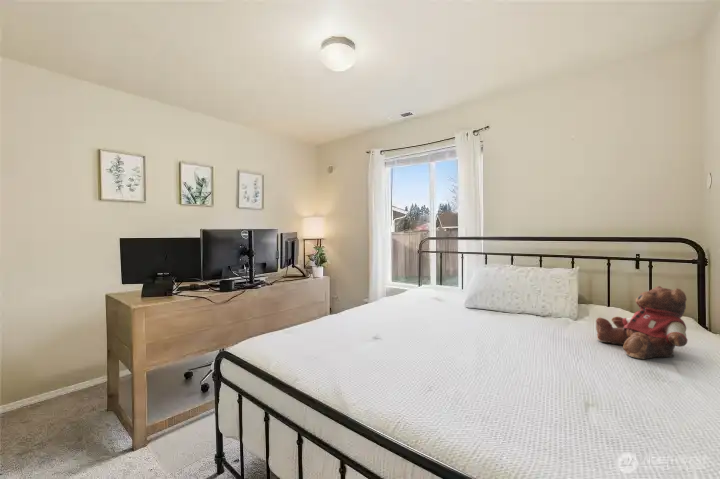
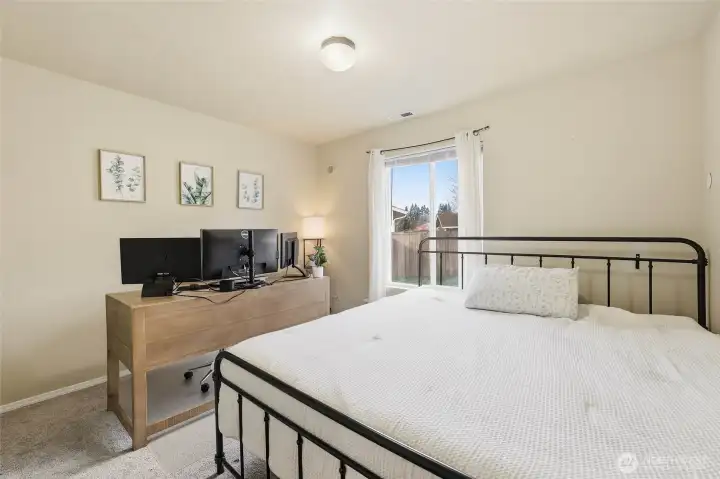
- teddy bear (644, 317)
